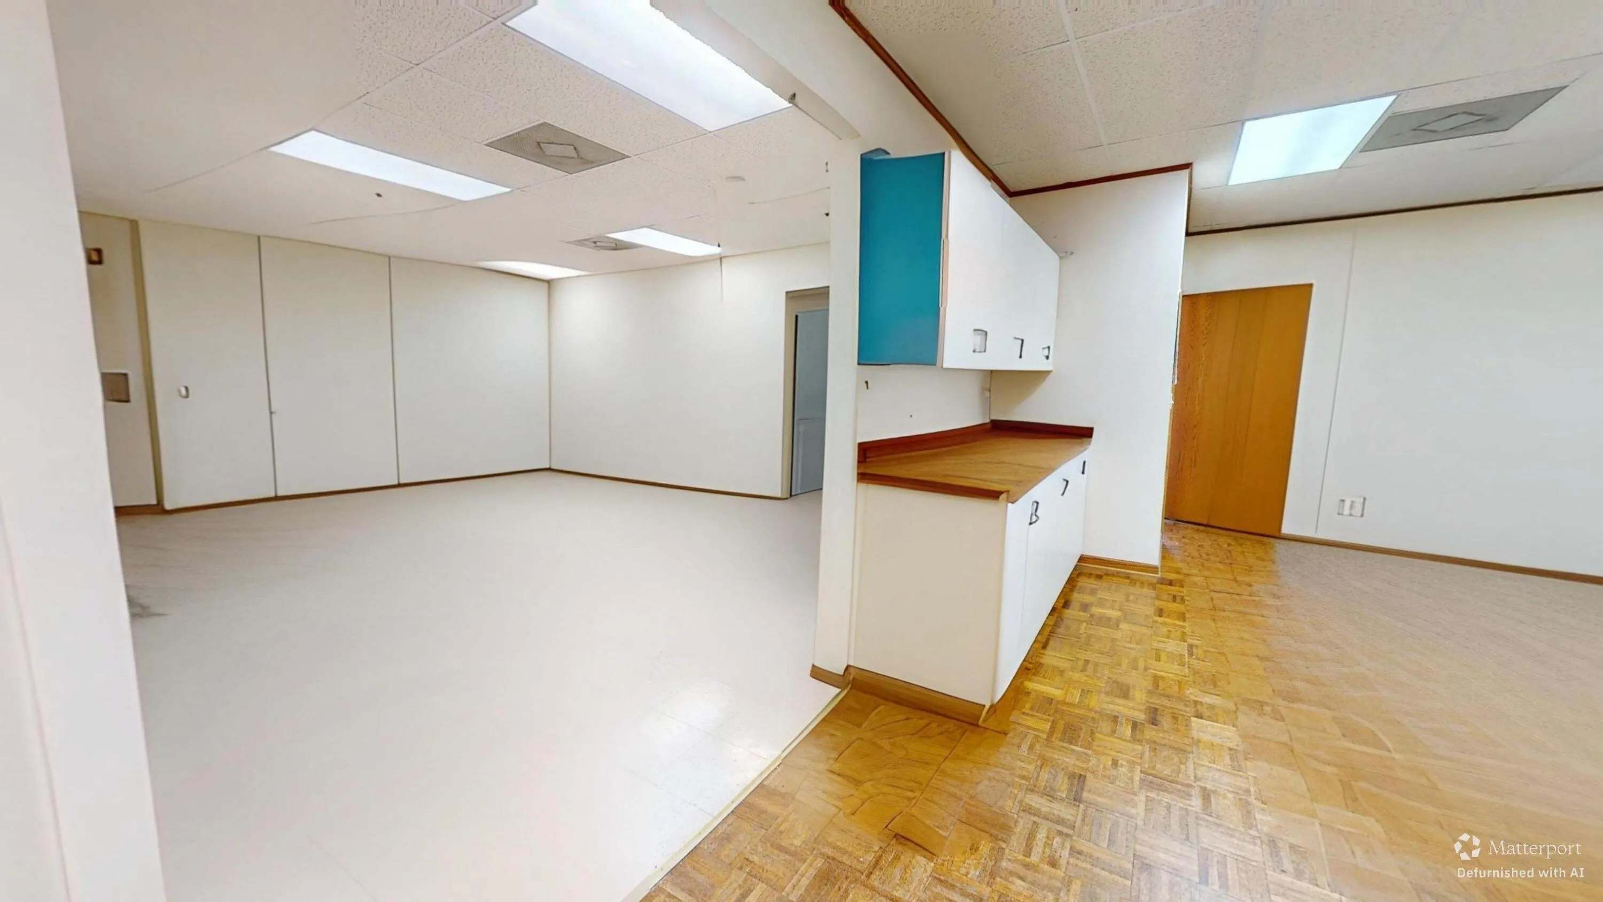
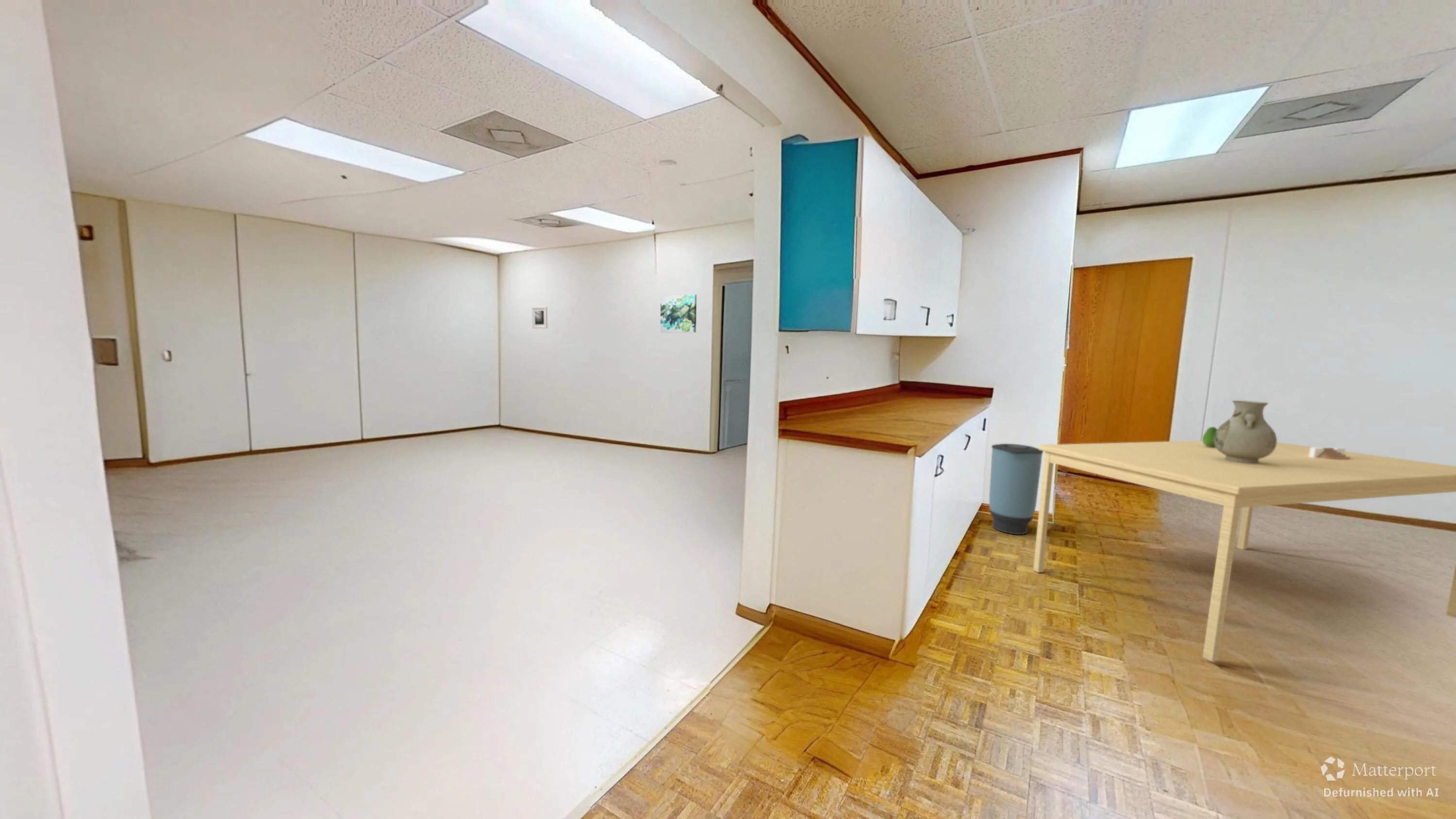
+ wall art (678, 314)
+ dining table (1240, 525)
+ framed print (540, 318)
+ vase (1245, 431)
+ trash can (1013, 487)
+ fruit (1212, 436)
+ architectural model (1332, 452)
